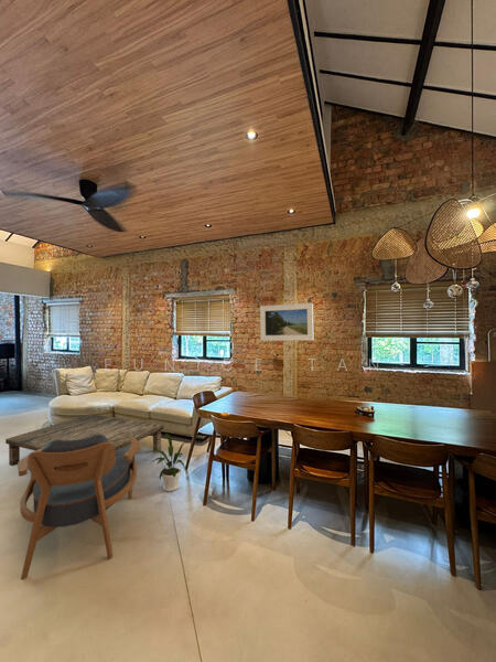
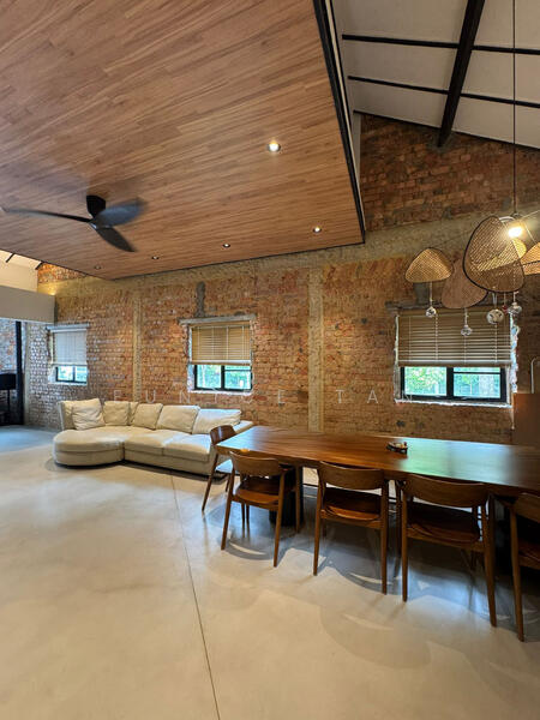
- armchair (82, 479)
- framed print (285, 322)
- coffee table (87, 437)
- house plant (170, 462)
